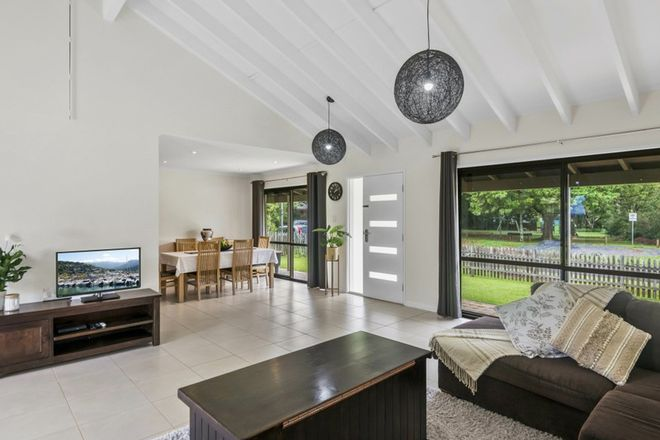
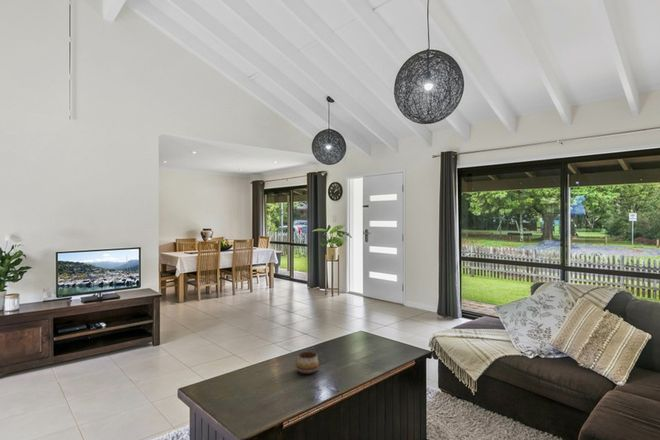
+ decorative bowl (307, 362)
